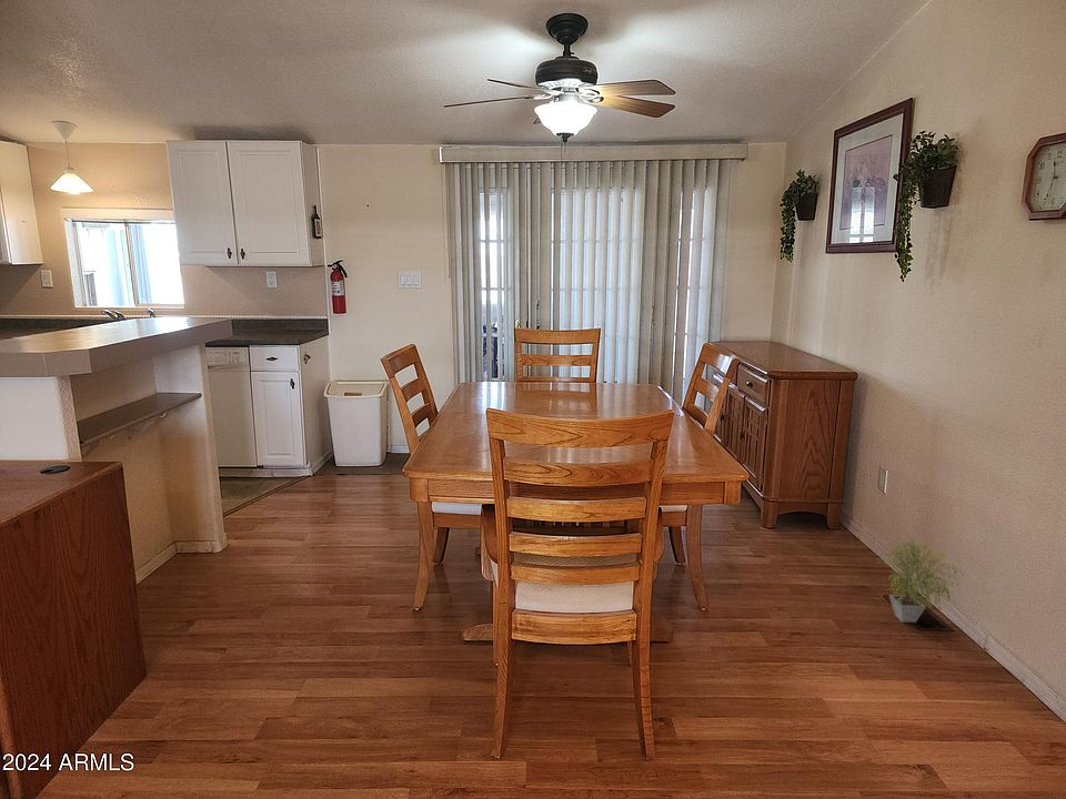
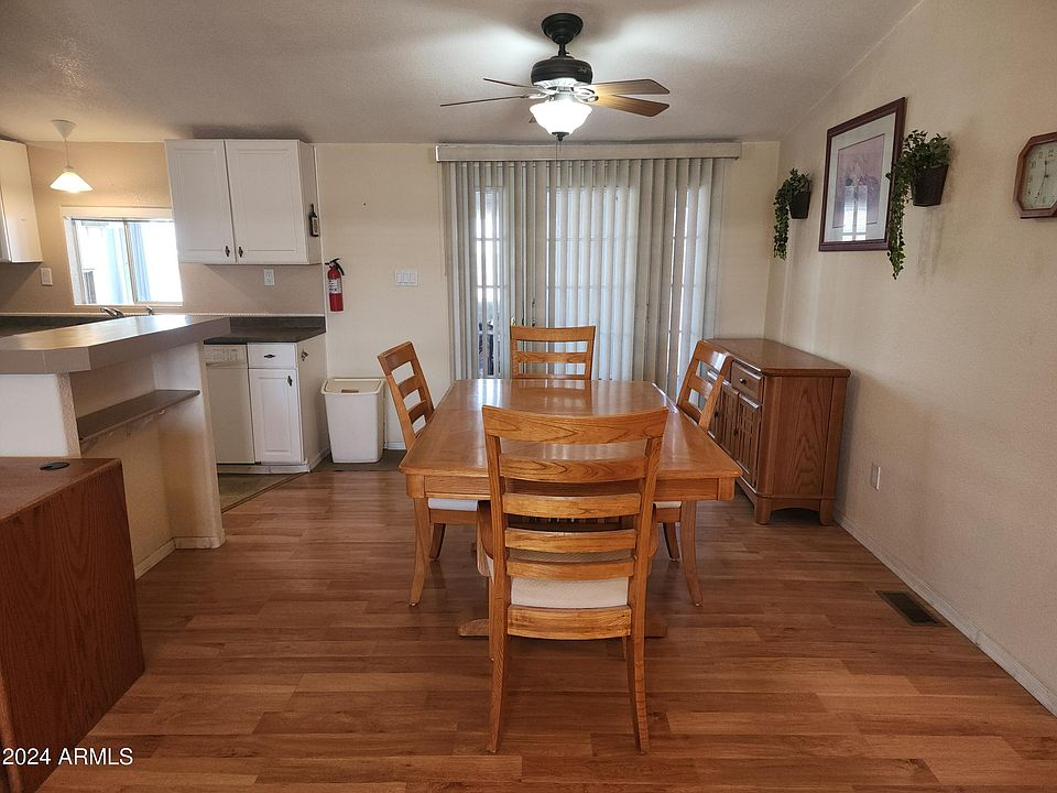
- potted plant (917, 578)
